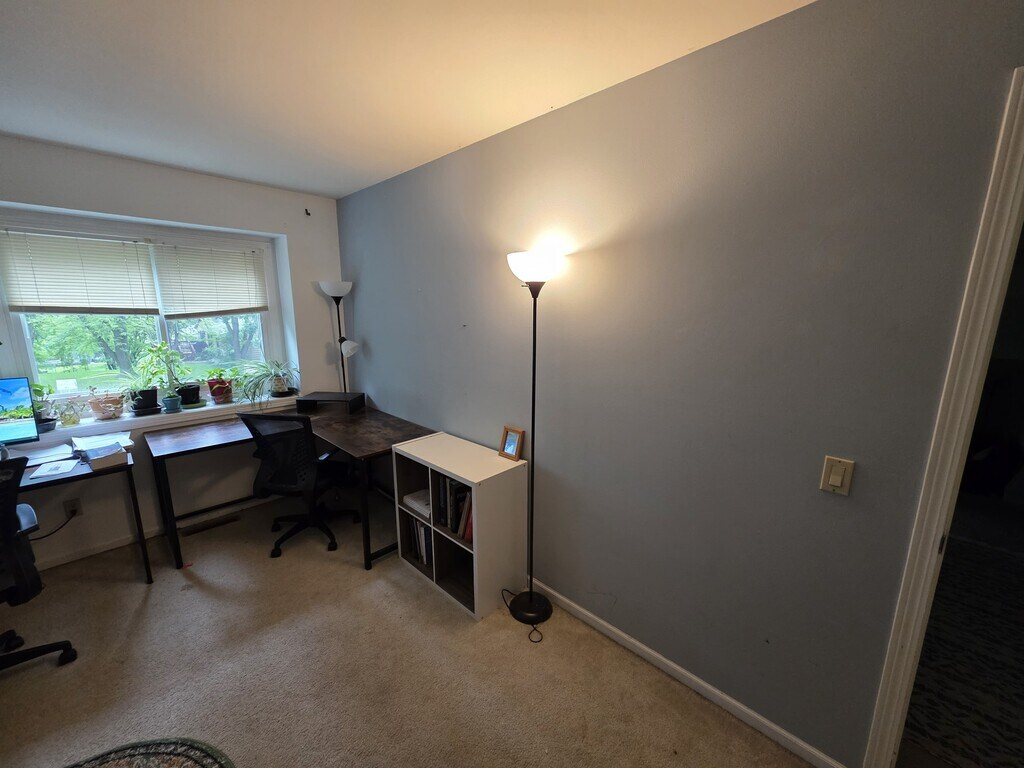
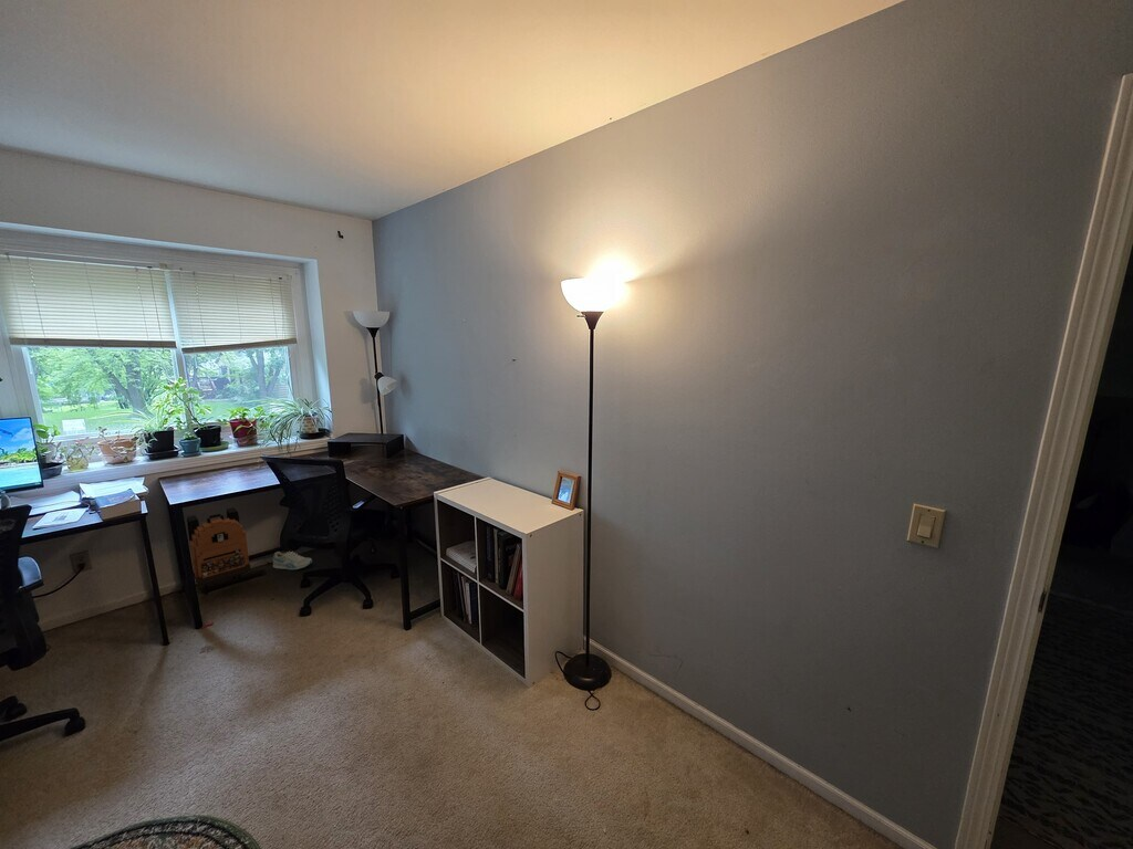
+ sneaker (292, 559)
+ backpack (218, 551)
